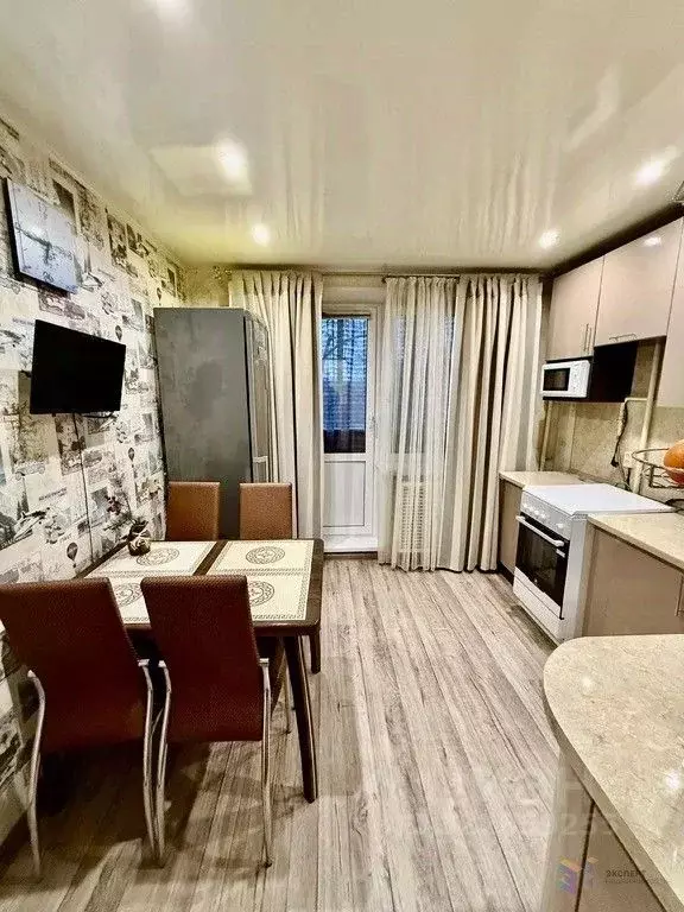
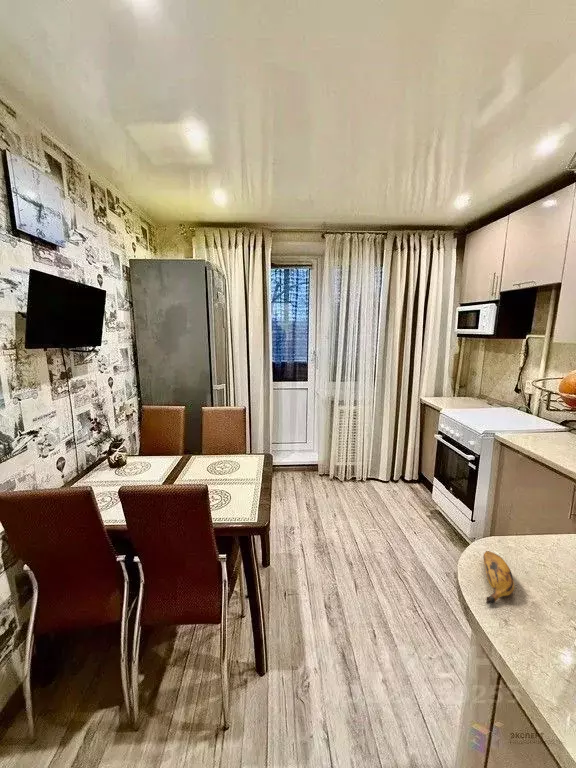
+ banana (497, 574)
